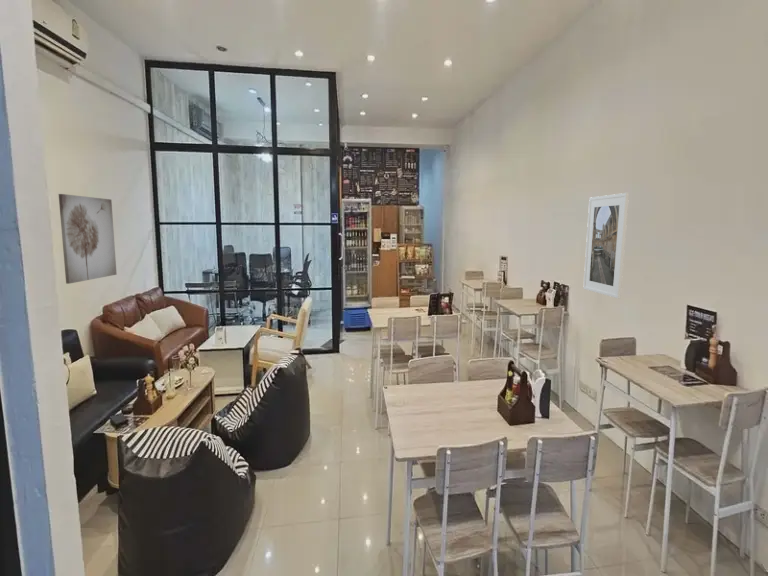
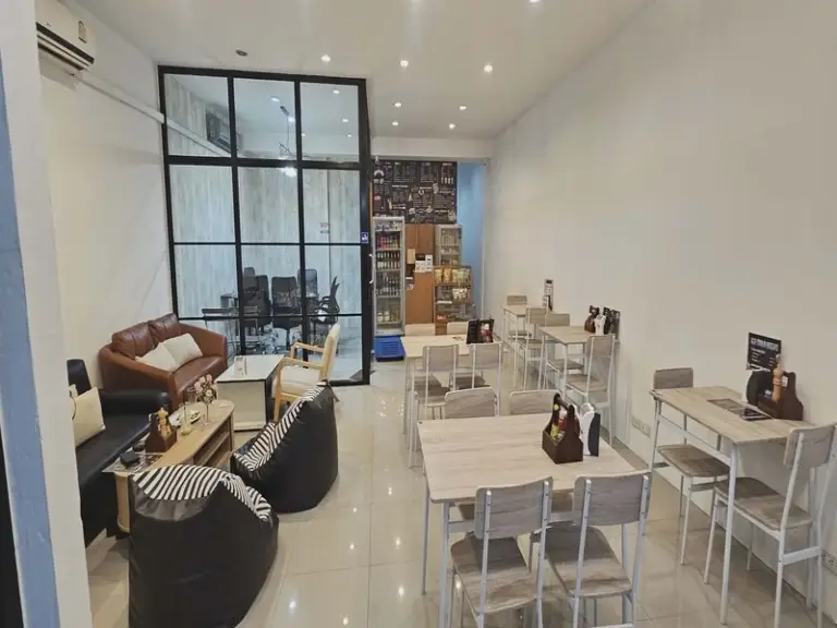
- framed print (604, 245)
- wall art (90, 238)
